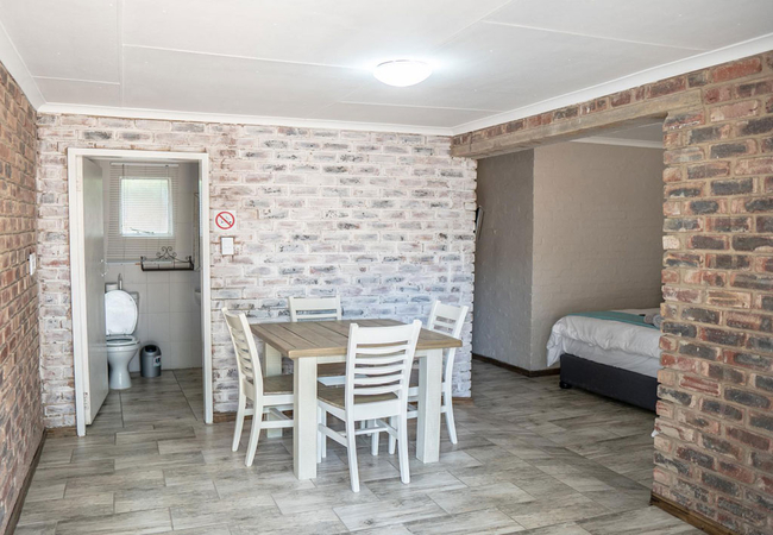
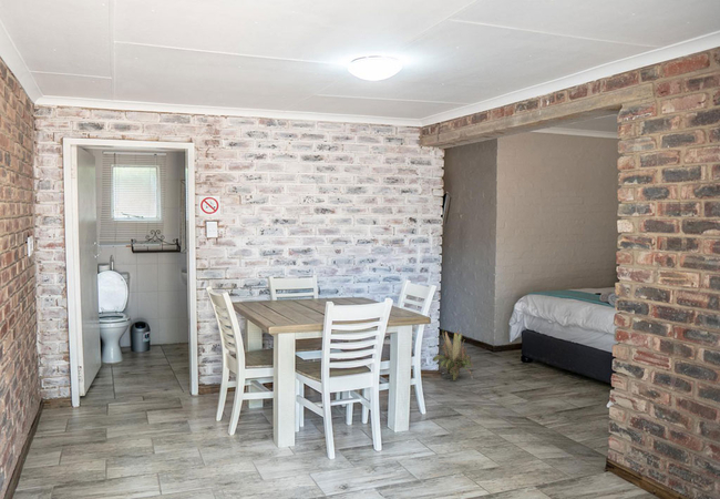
+ decorative plant (454, 349)
